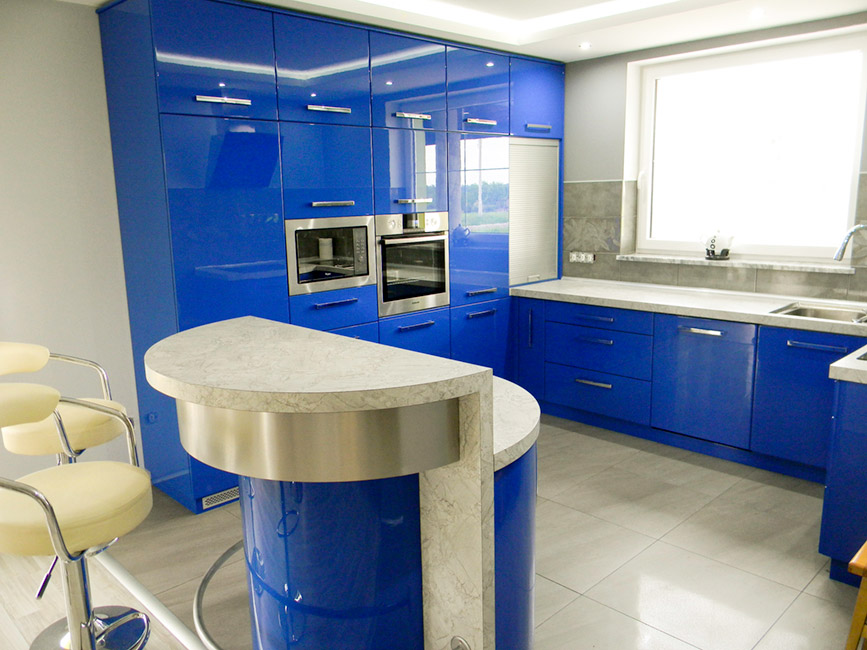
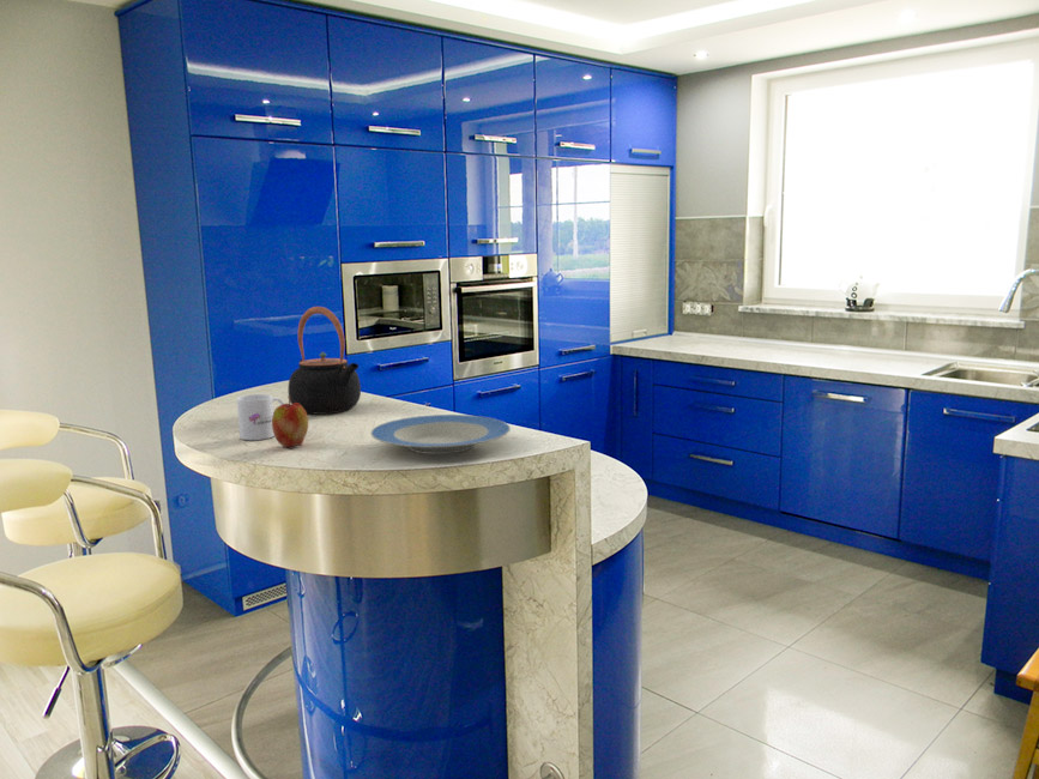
+ plate (441, 437)
+ apple (290, 421)
+ mug (262, 415)
+ teapot (327, 358)
